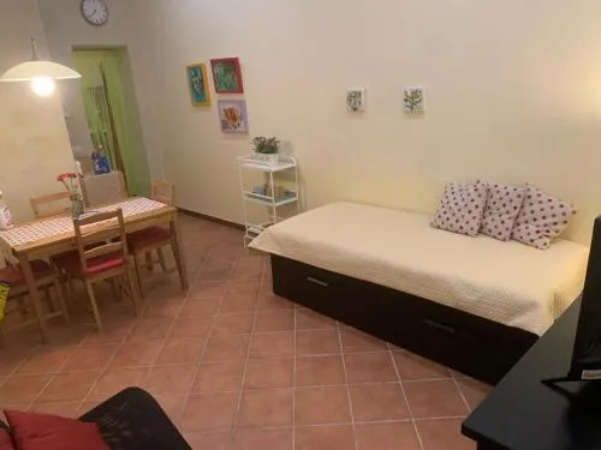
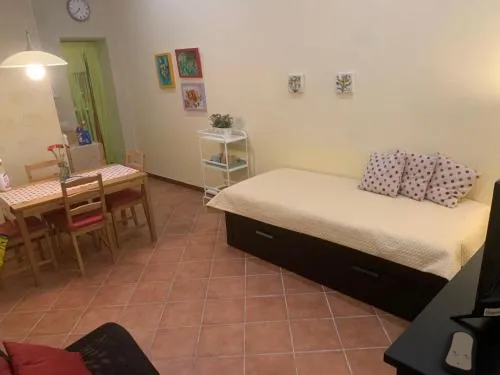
+ remote control (460, 352)
